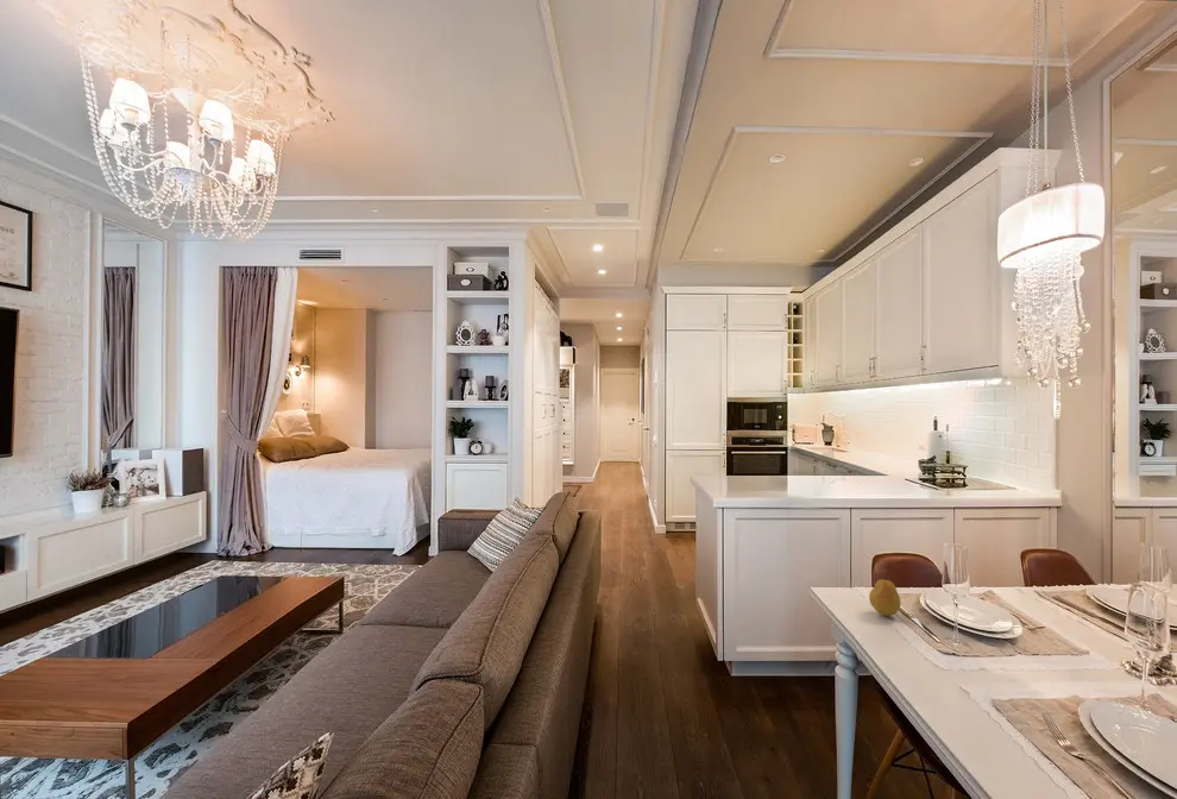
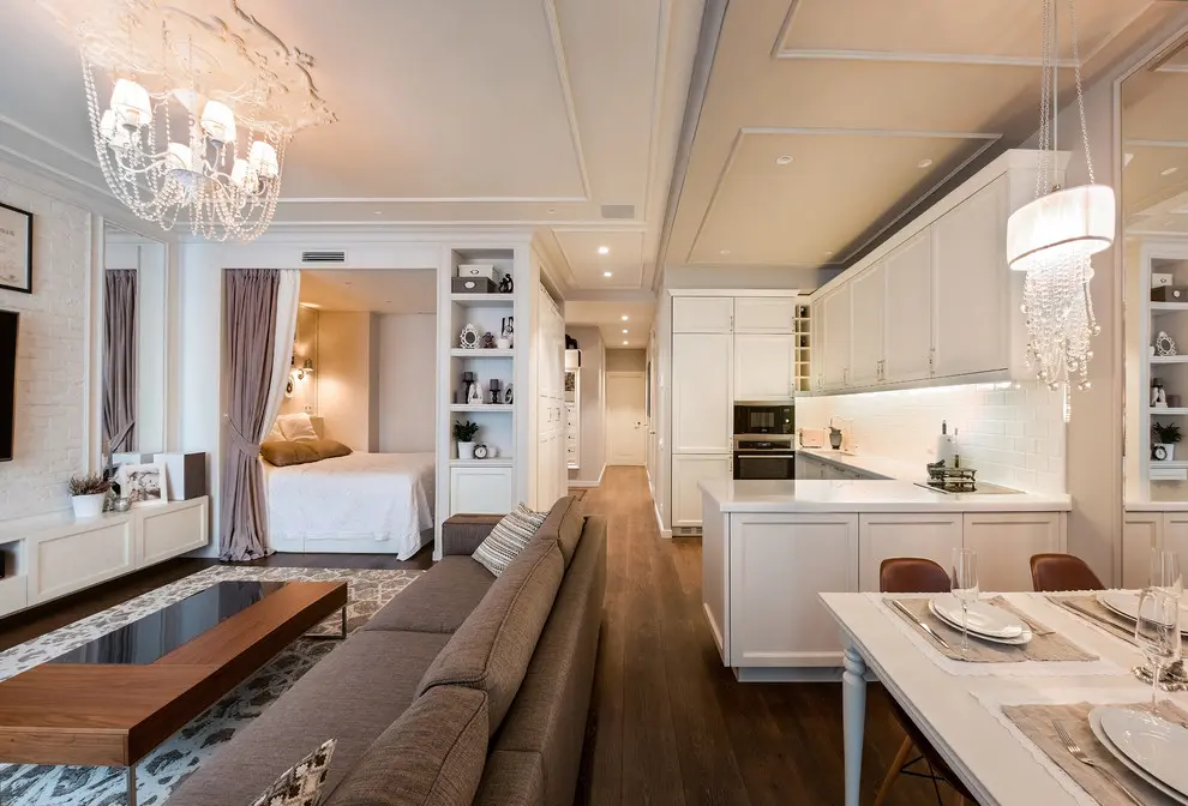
- fruit (885, 594)
